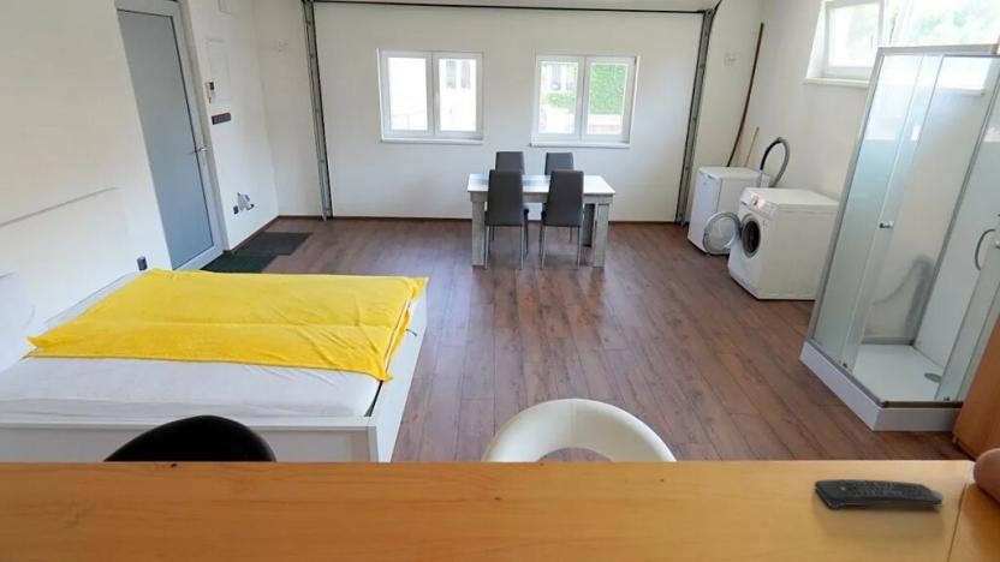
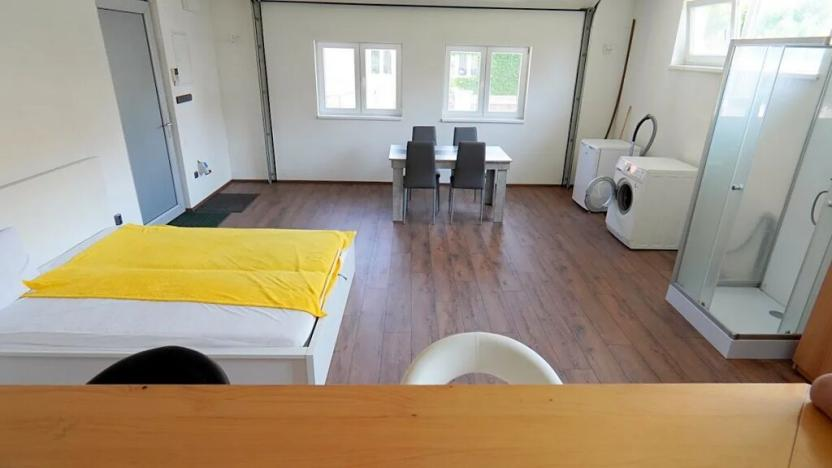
- remote control (881, 492)
